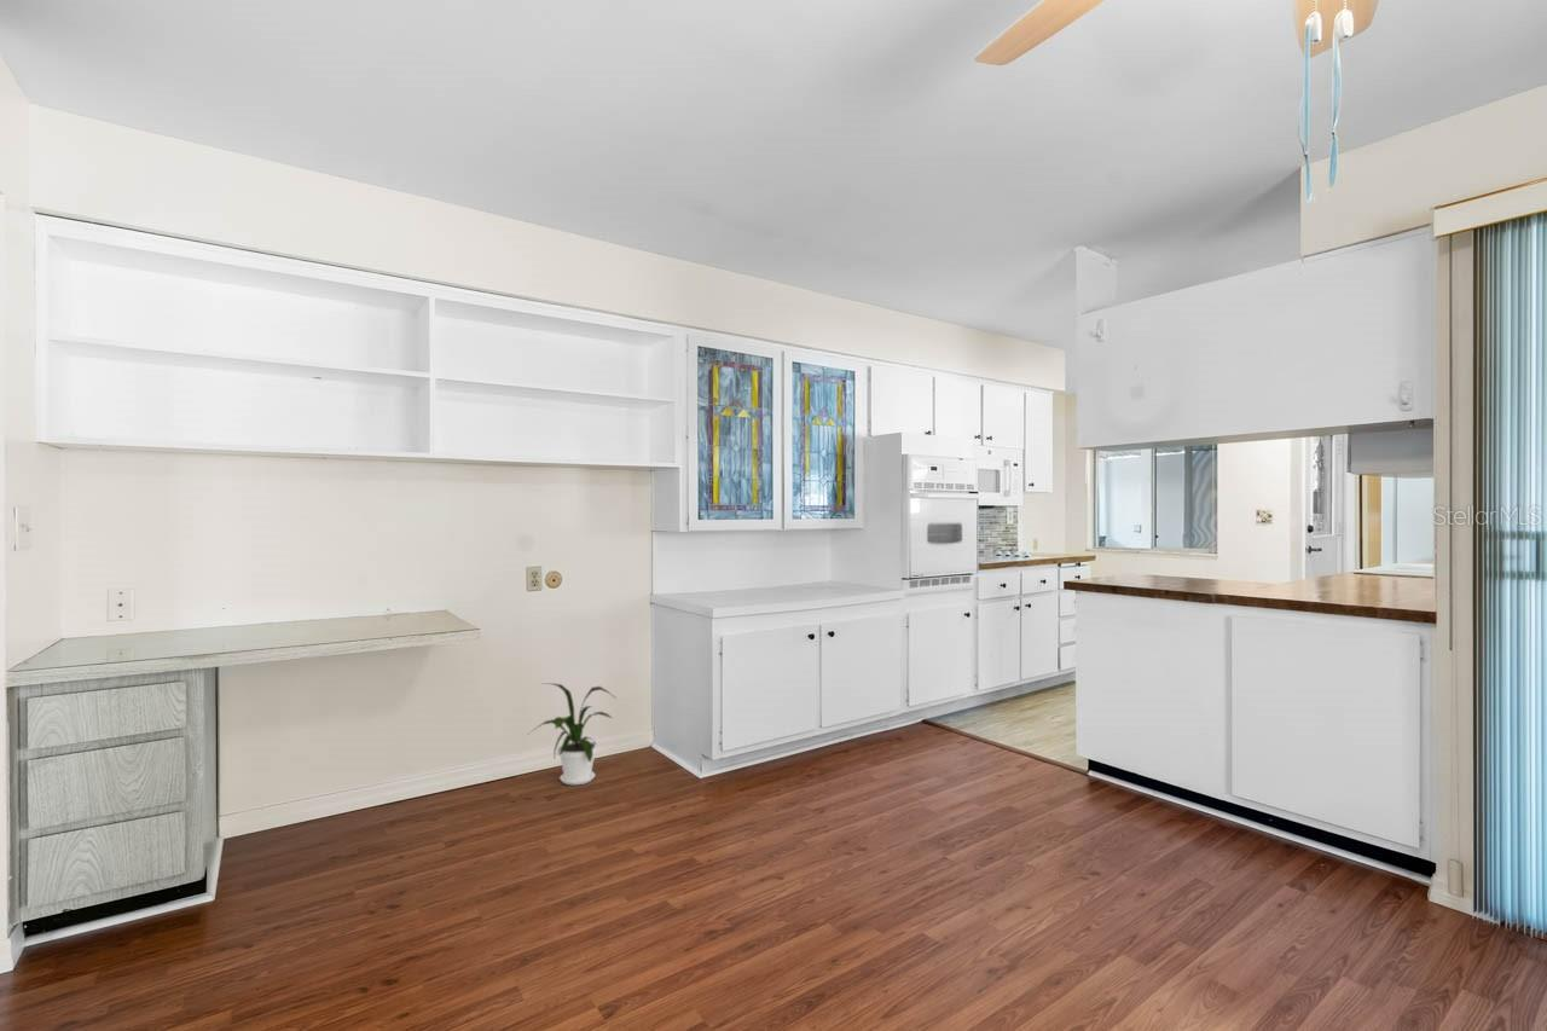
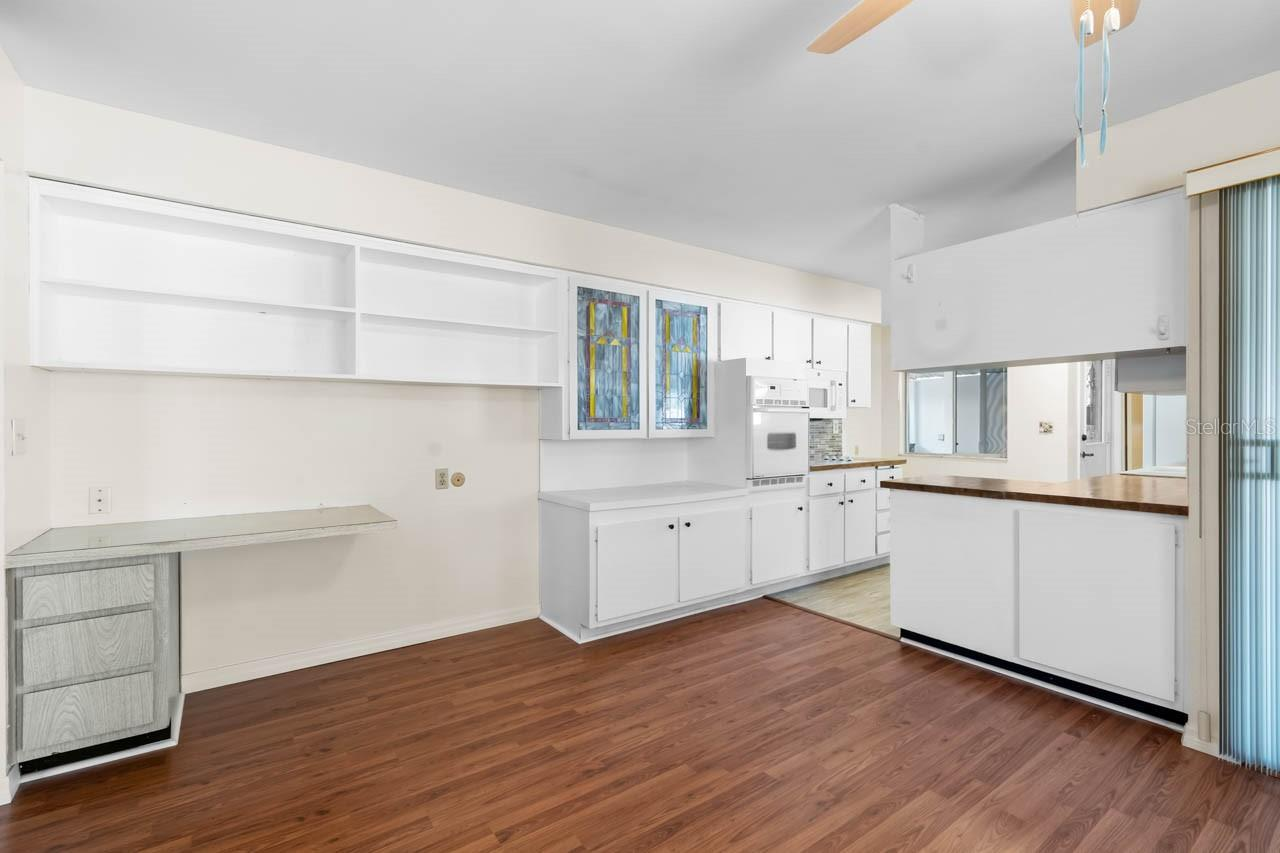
- house plant (575, 730)
